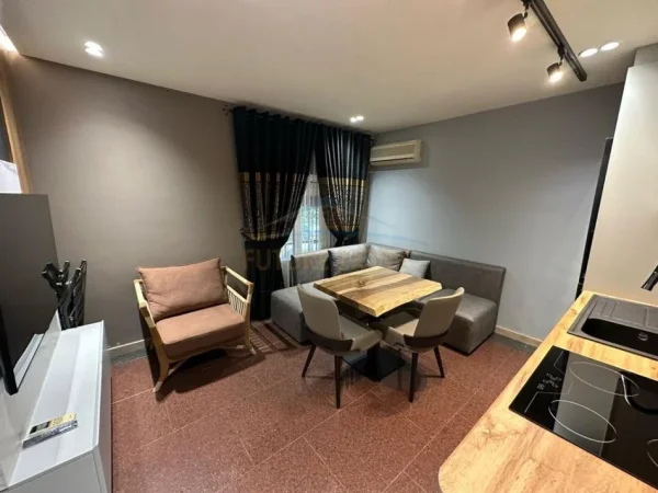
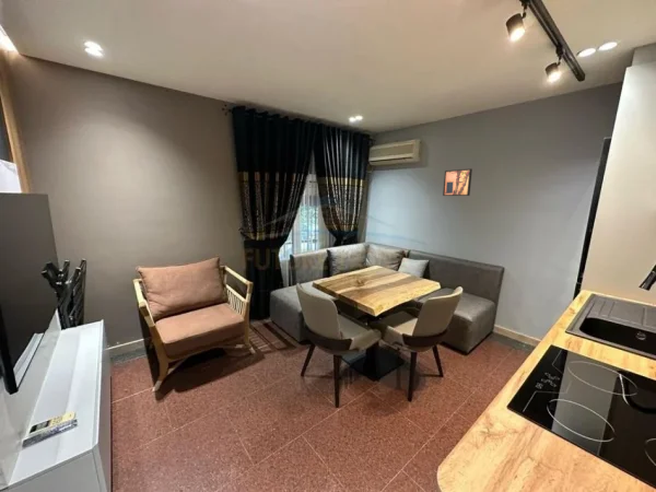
+ wall art (456, 183)
